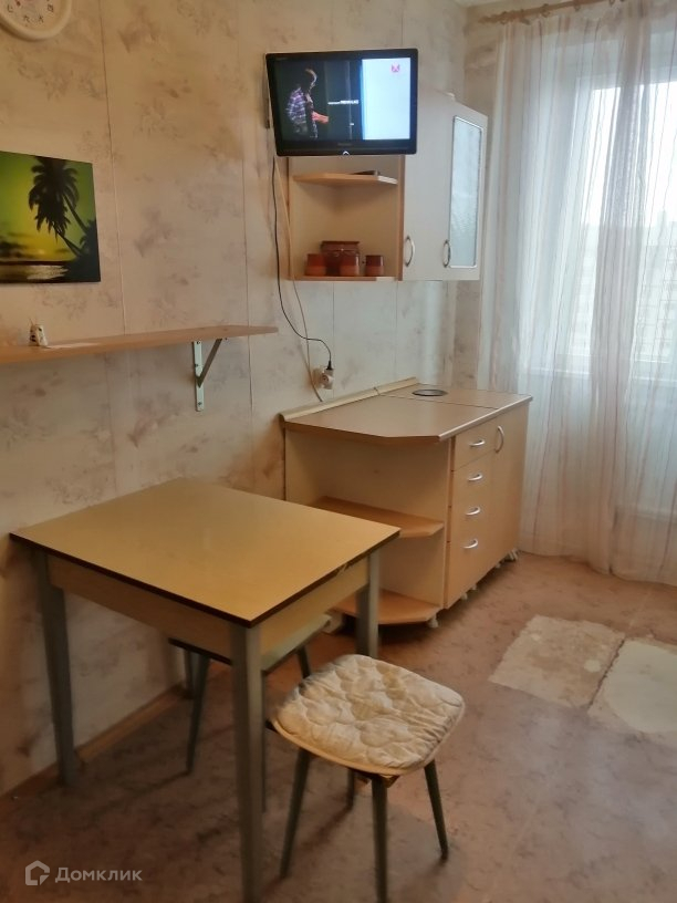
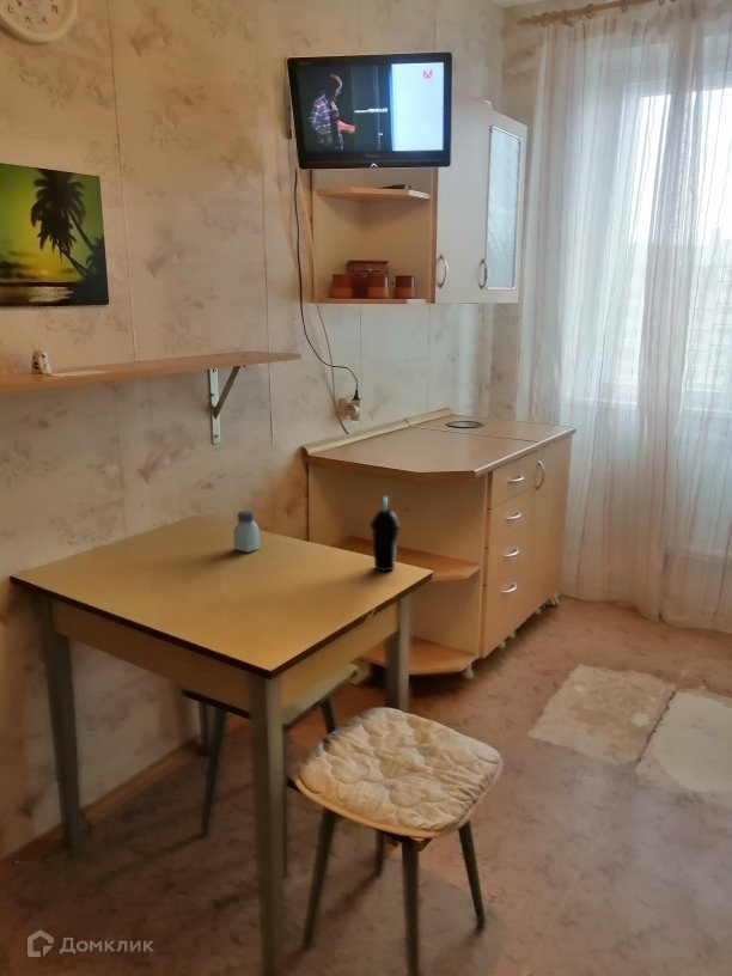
+ cup (384, 532)
+ saltshaker (246, 530)
